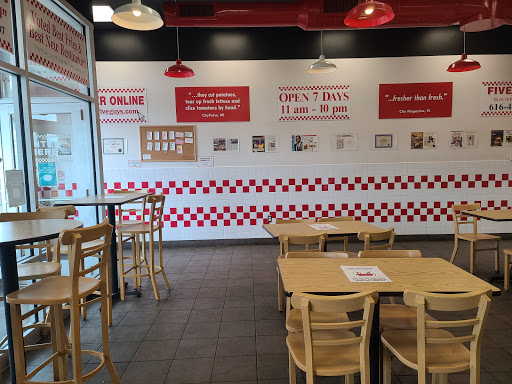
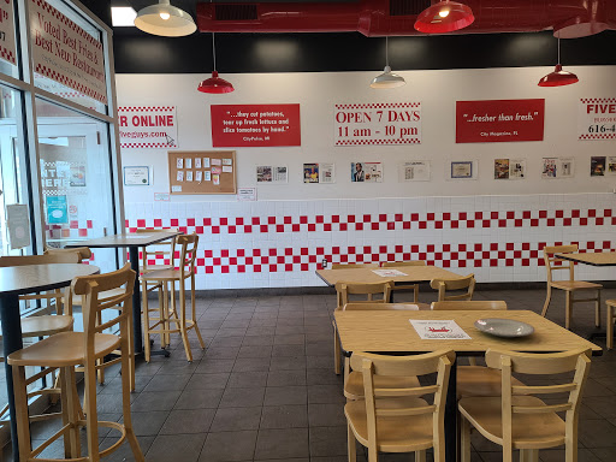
+ plate (503, 328)
